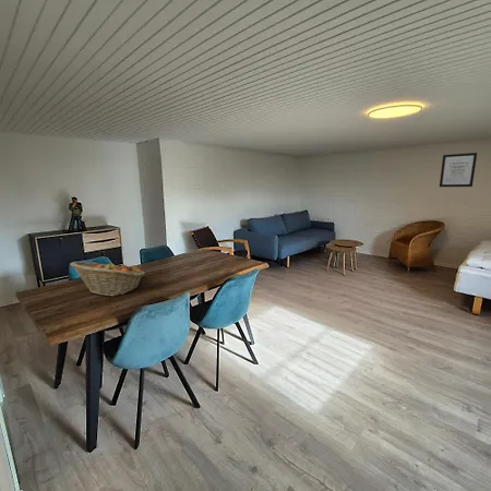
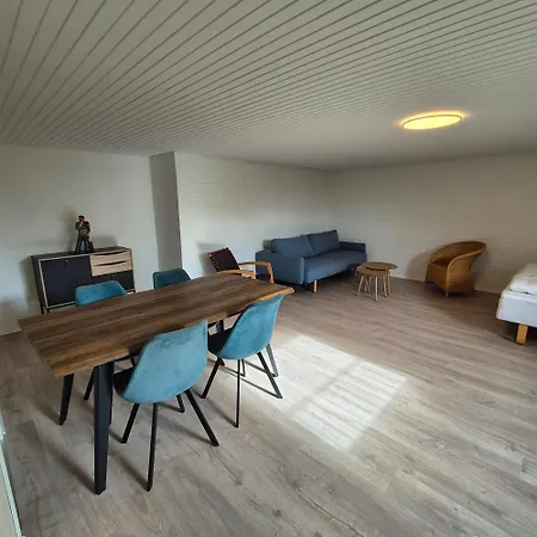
- wall art (457, 170)
- fruit basket (109, 274)
